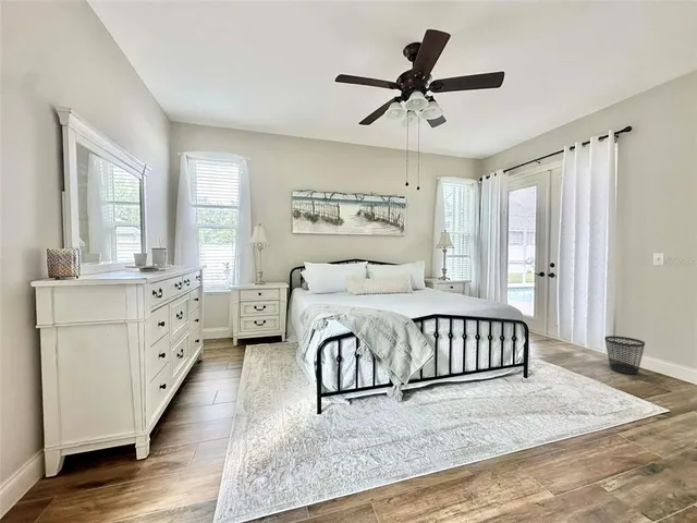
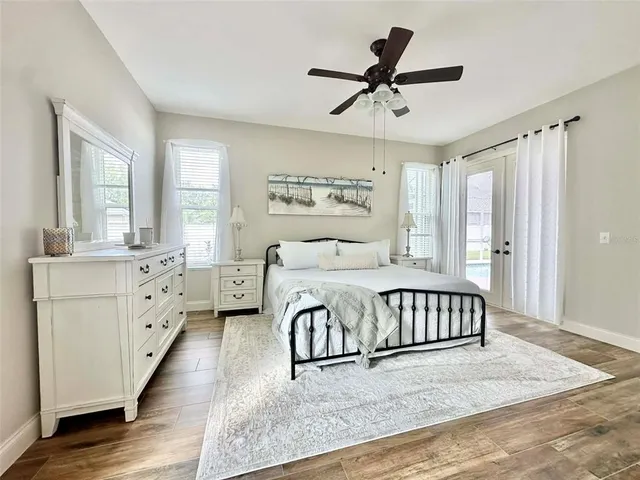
- wastebasket (623, 355)
